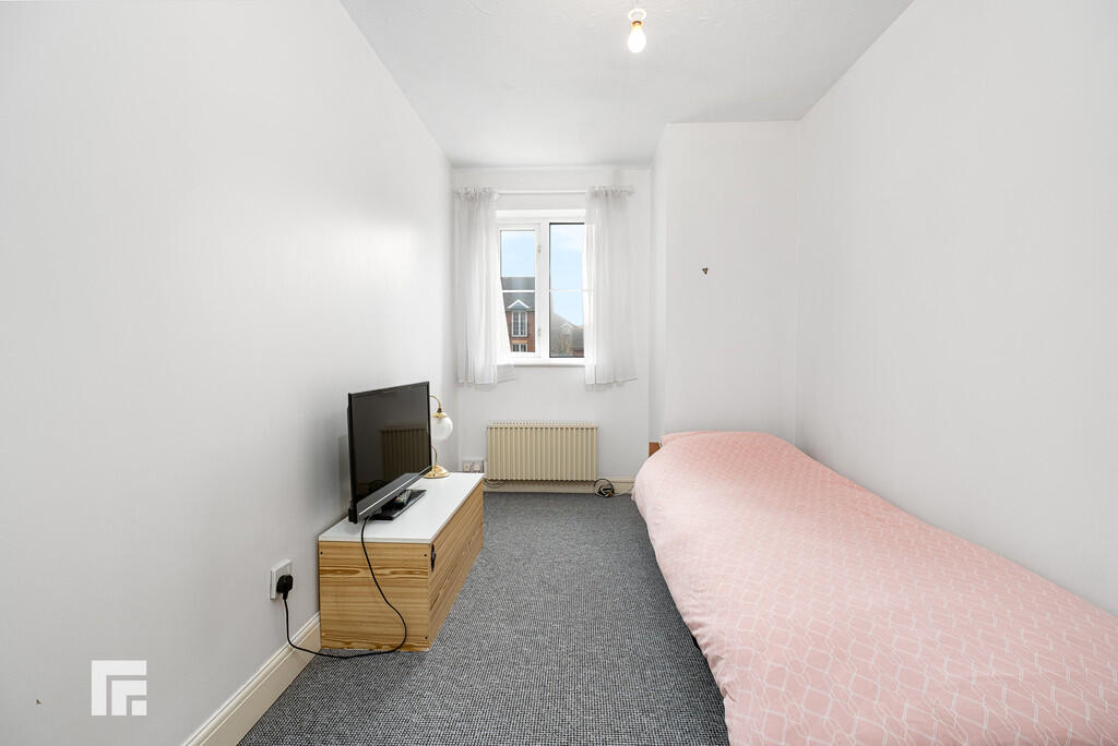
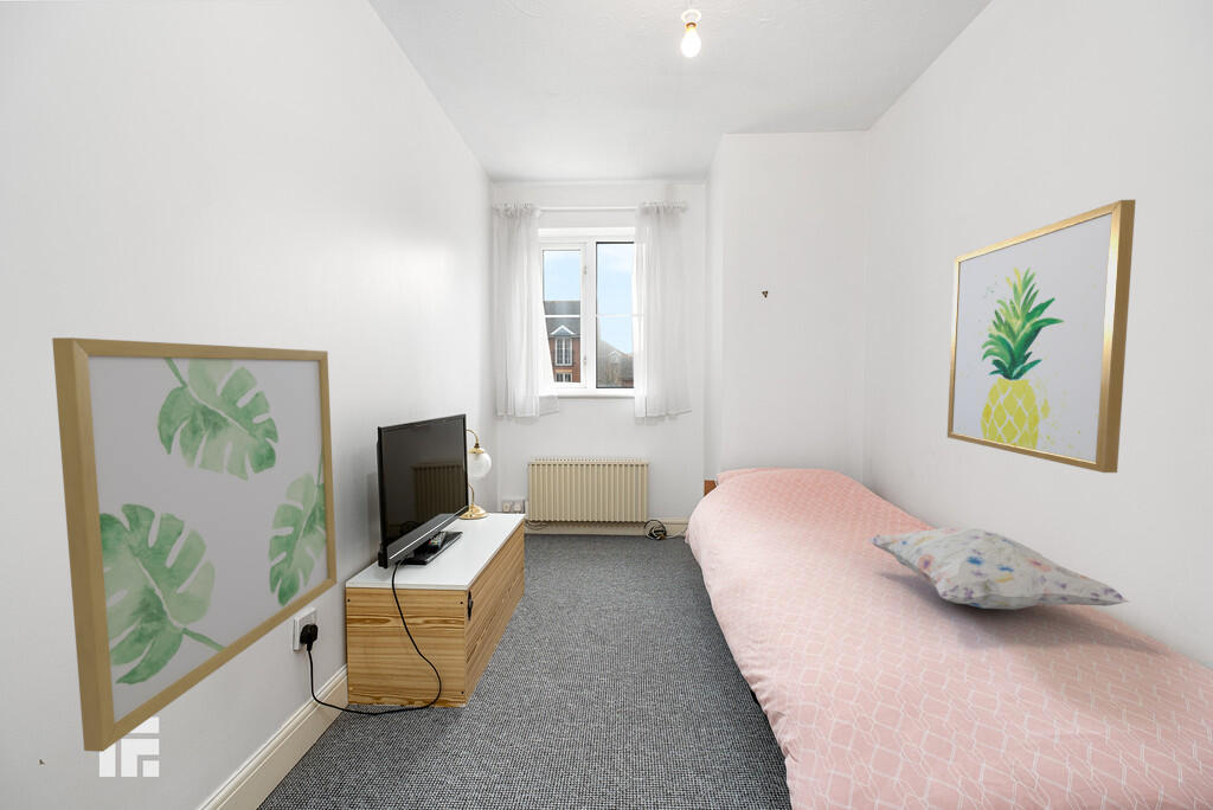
+ decorative pillow (976, 565)
+ wall art (237, 497)
+ wall art (1020, 345)
